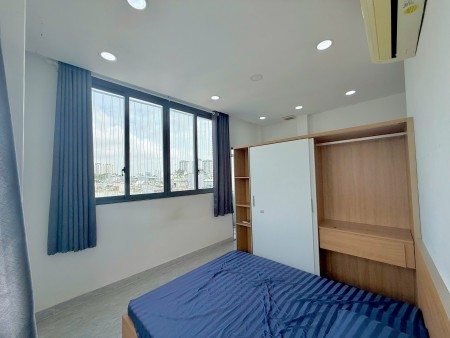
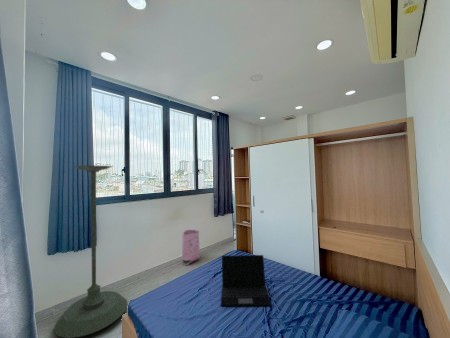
+ bag (190, 246)
+ laptop (244, 278)
+ plant stand (93, 241)
